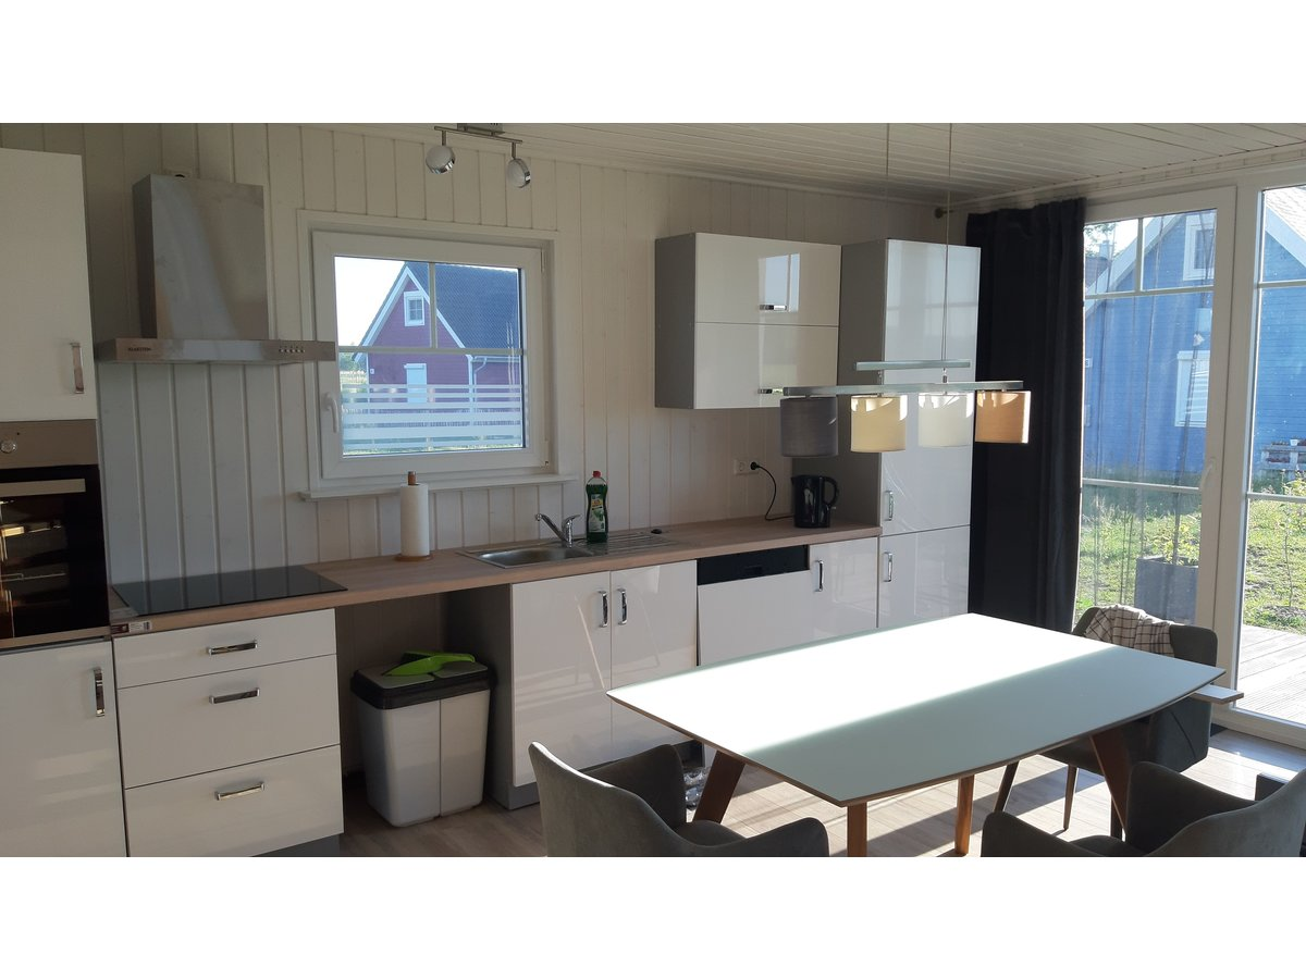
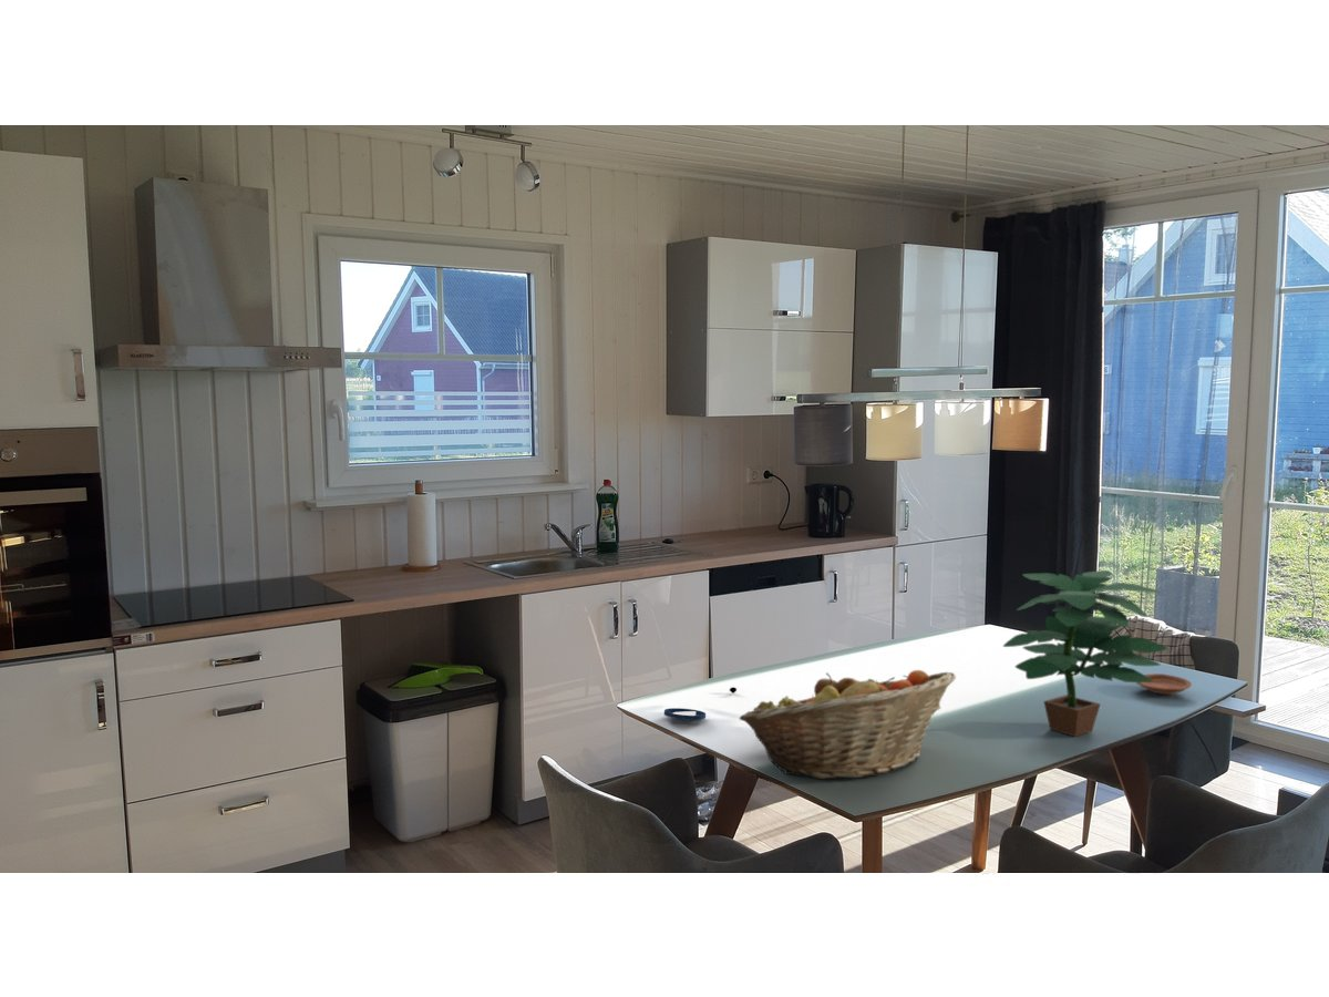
+ plate (704, 712)
+ plate (1162, 686)
+ potted plant (1082, 654)
+ fruit basket (849, 712)
